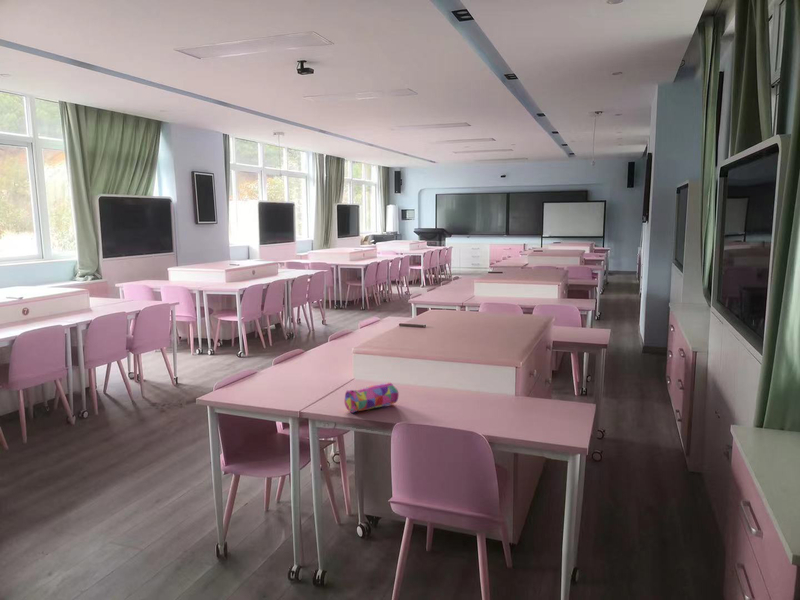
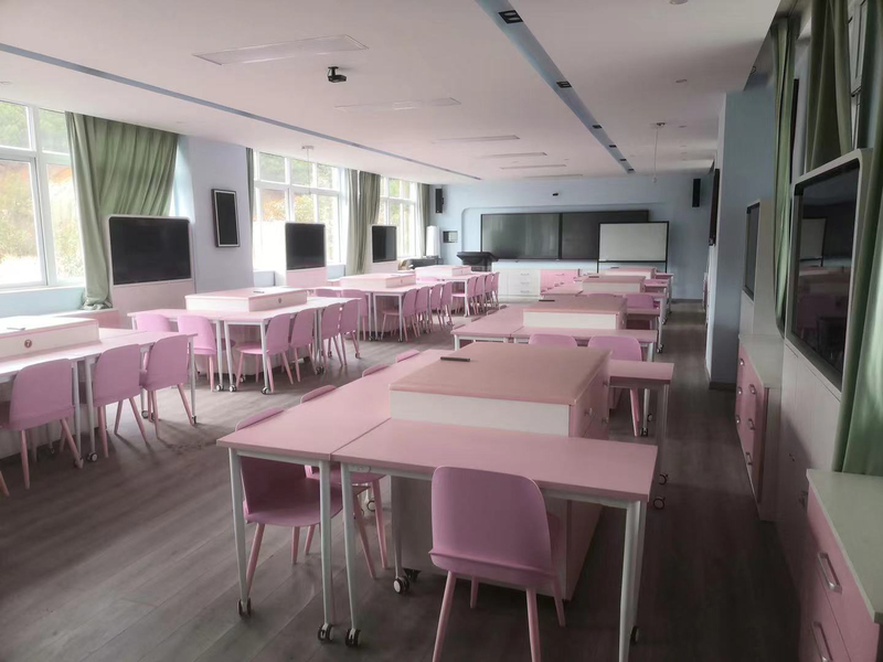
- pencil case (371, 396)
